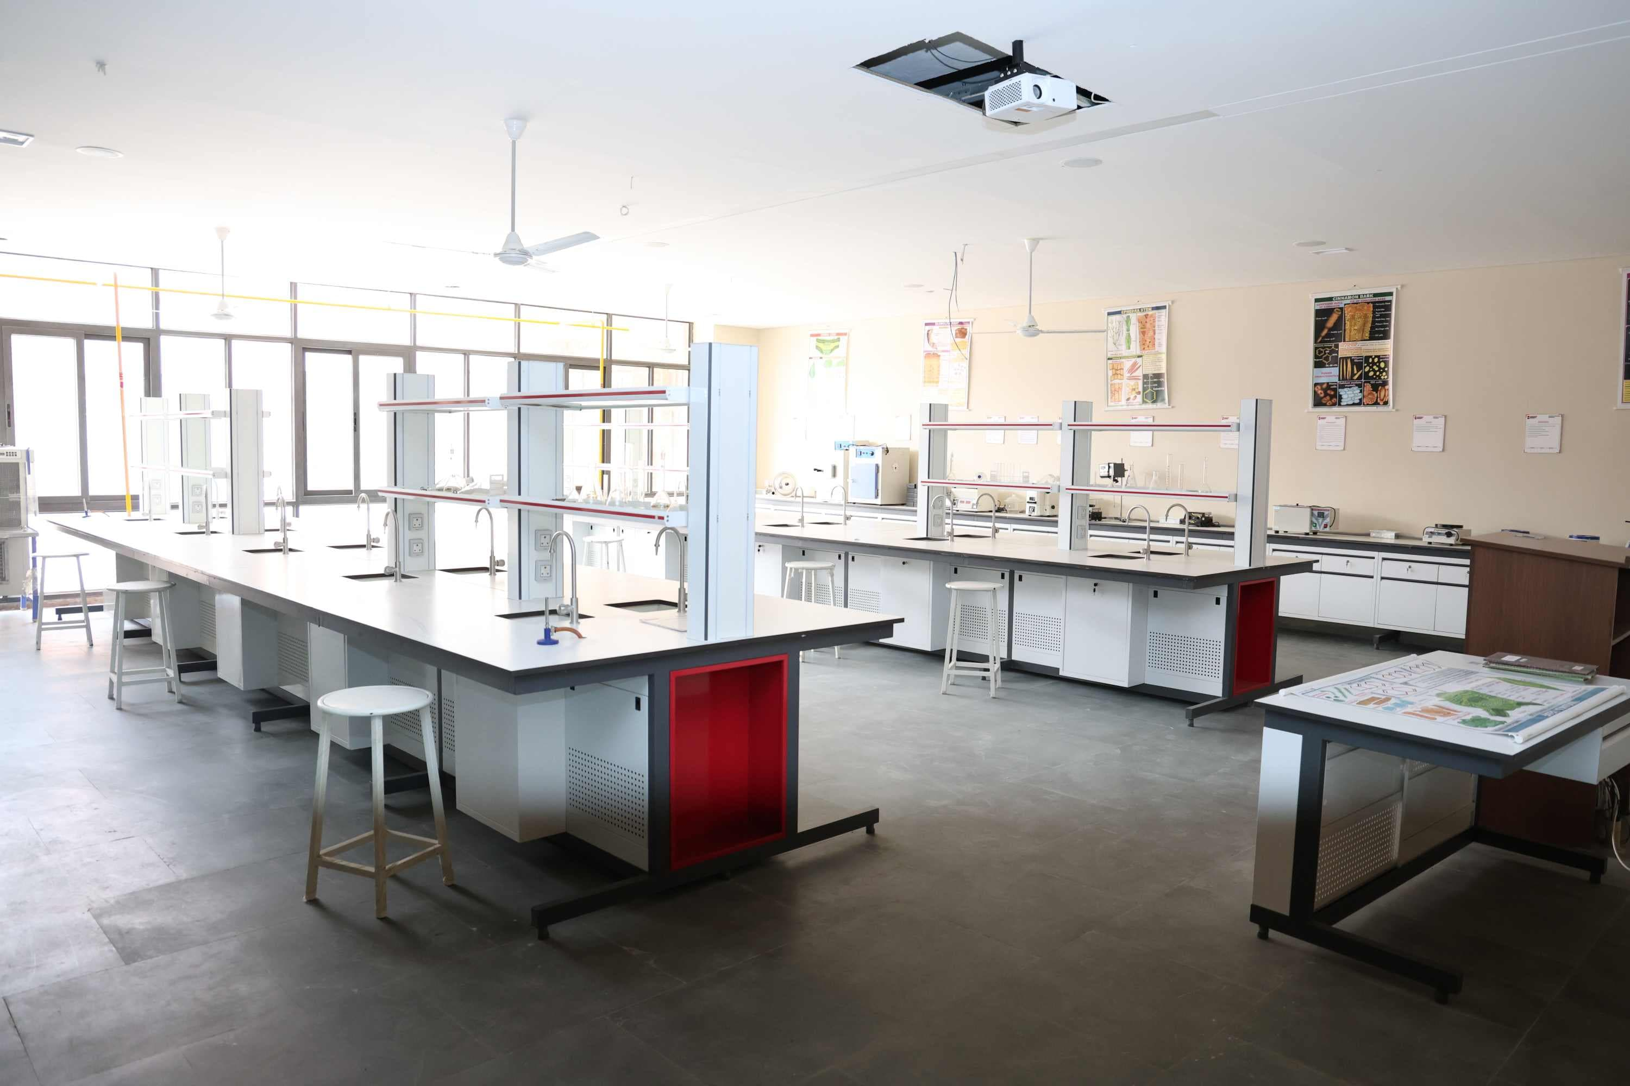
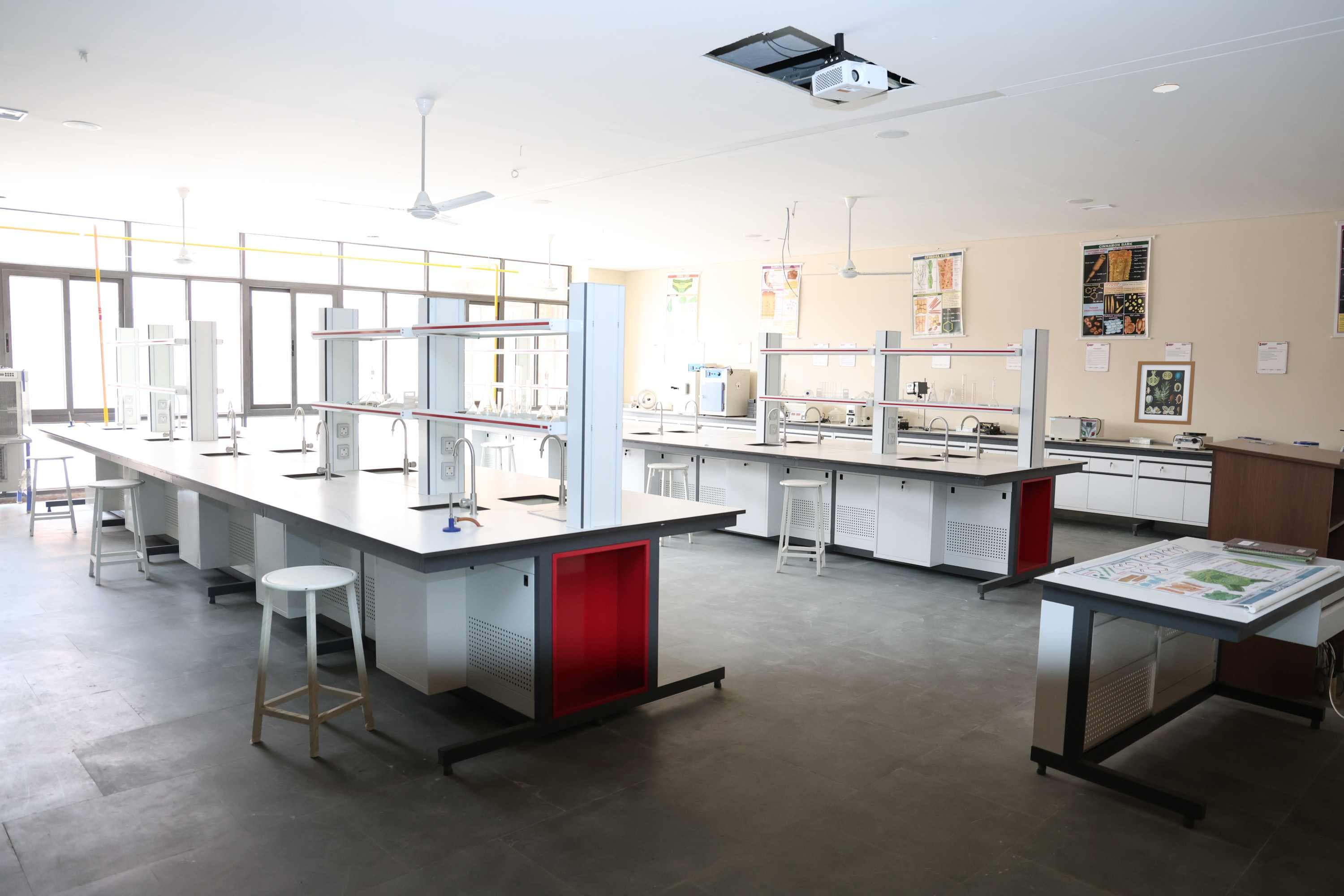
+ recessed light (1166, 87)
+ wall art (1164, 392)
